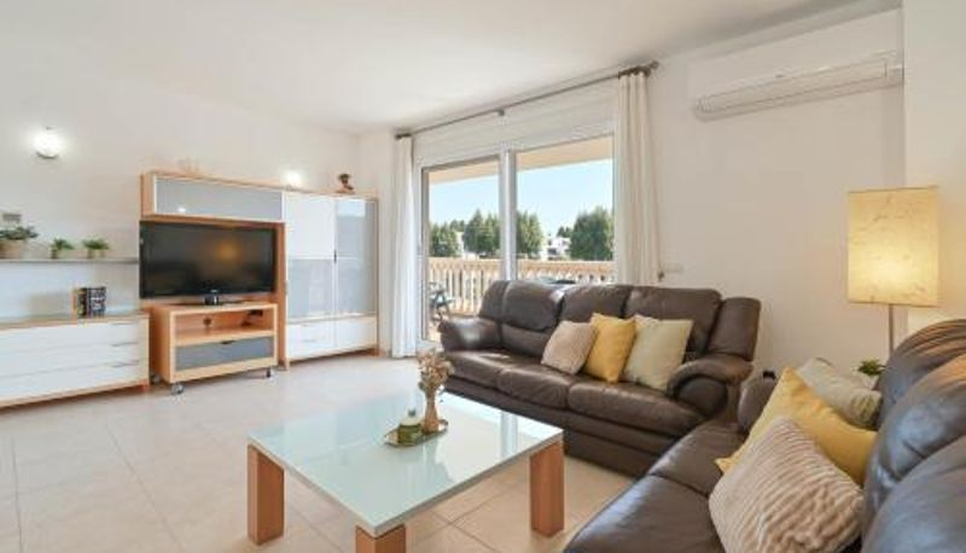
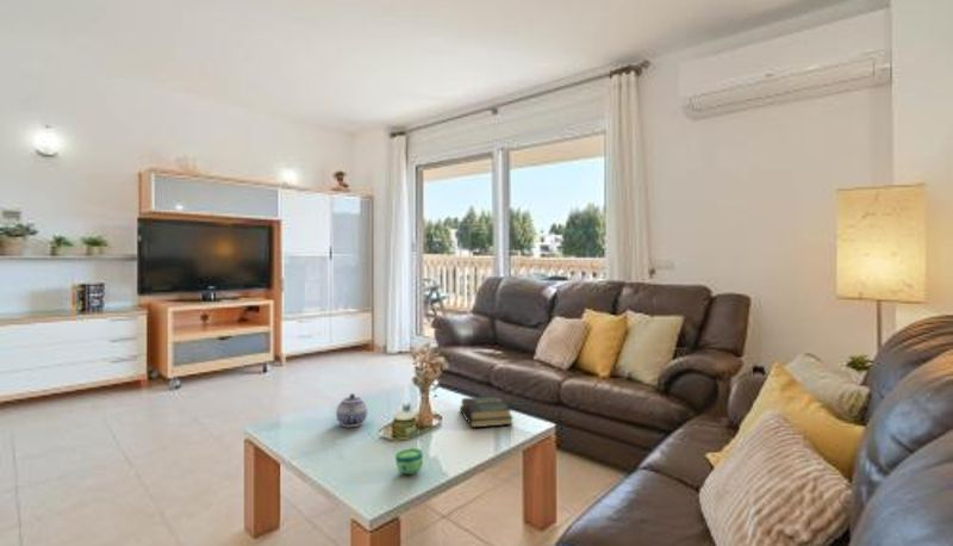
+ book (485, 410)
+ cup (409, 460)
+ teapot (351, 409)
